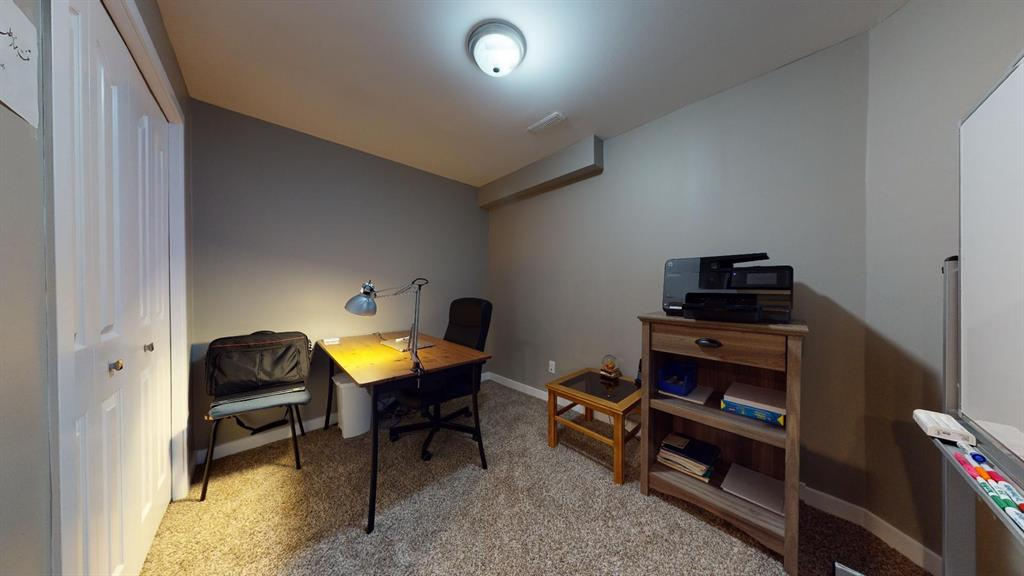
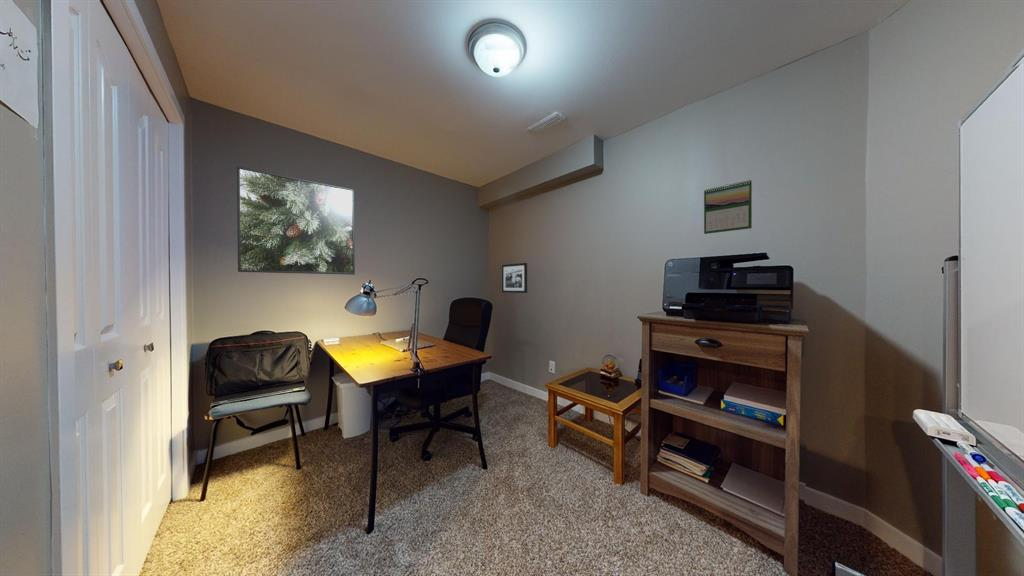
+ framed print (302, 226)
+ picture frame (514, 278)
+ calendar (726, 207)
